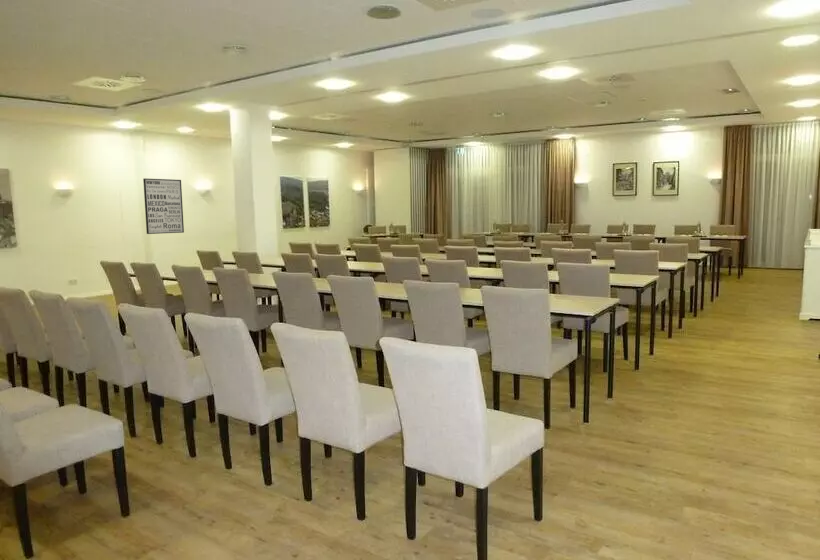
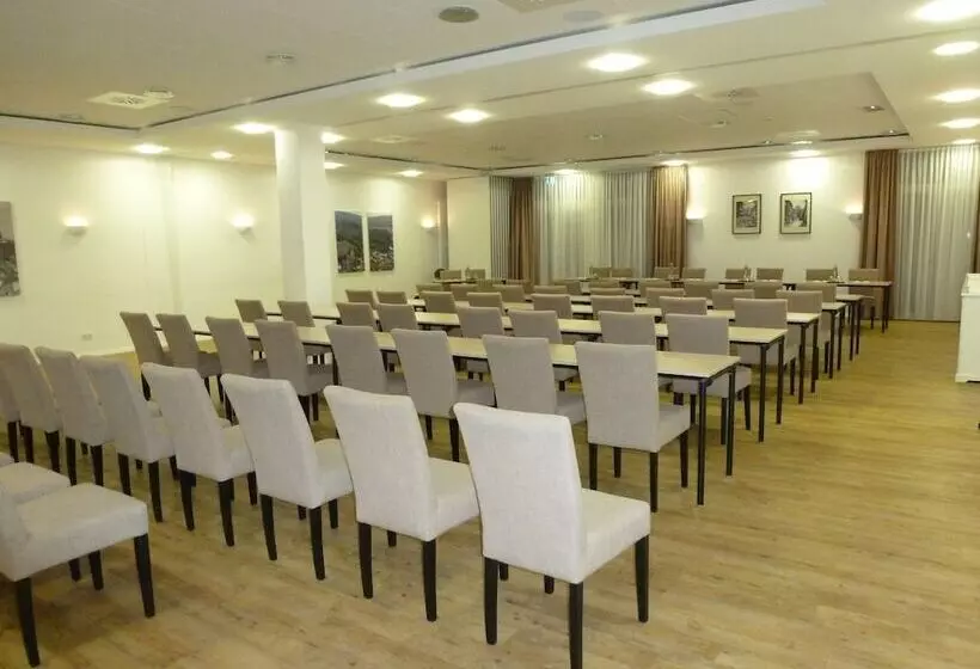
- wall art (164, 206)
